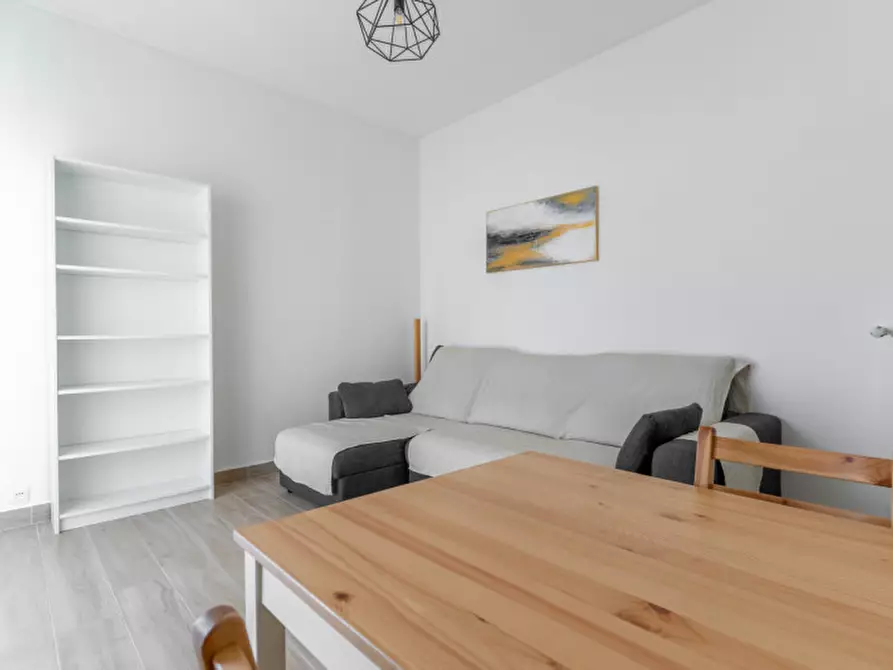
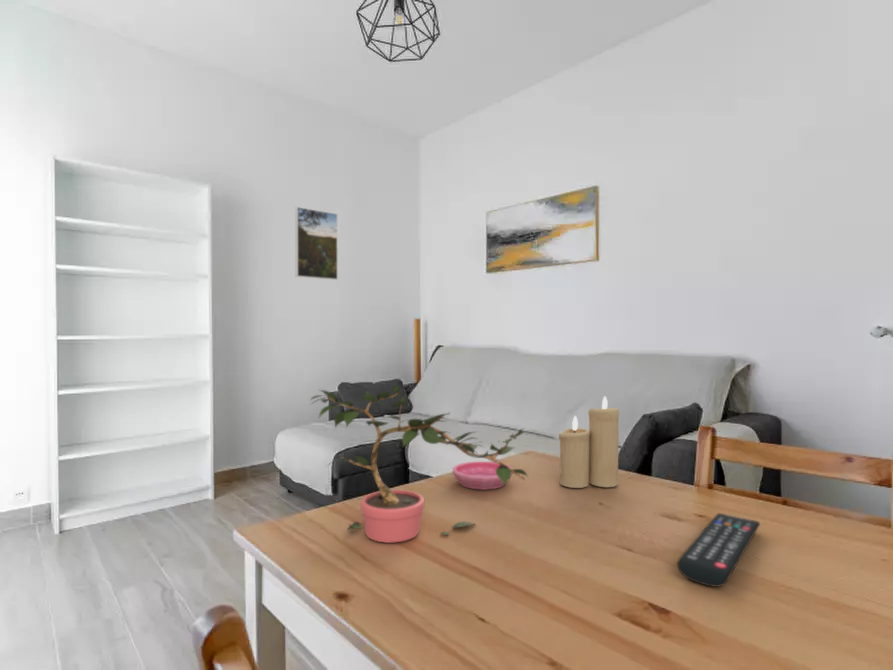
+ remote control (722, 545)
+ saucer (482, 475)
+ candle (588, 440)
+ potted plant (407, 443)
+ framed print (316, 244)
